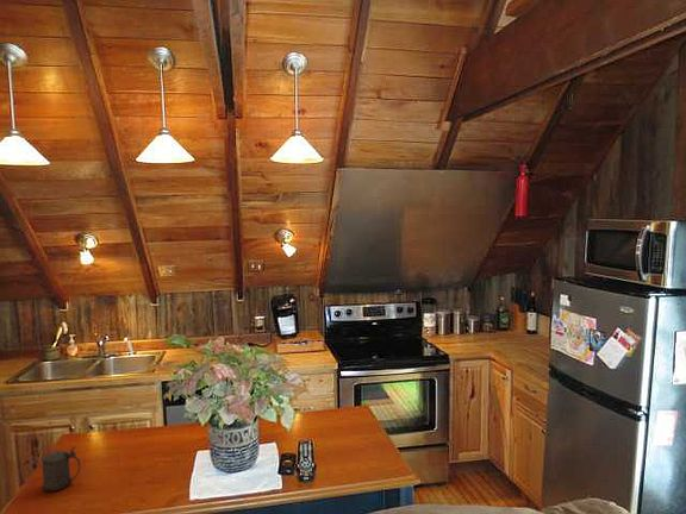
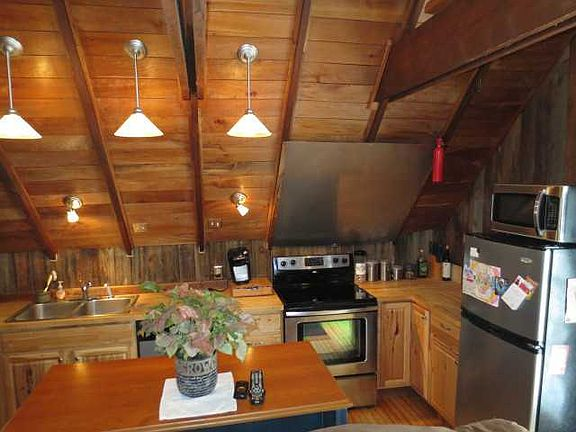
- beer stein (61, 465)
